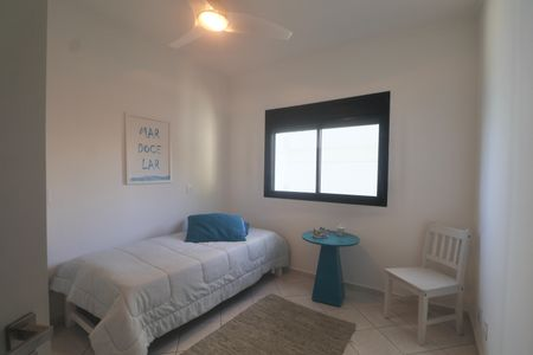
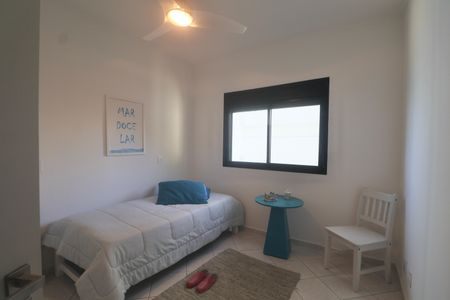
+ slippers (202, 278)
